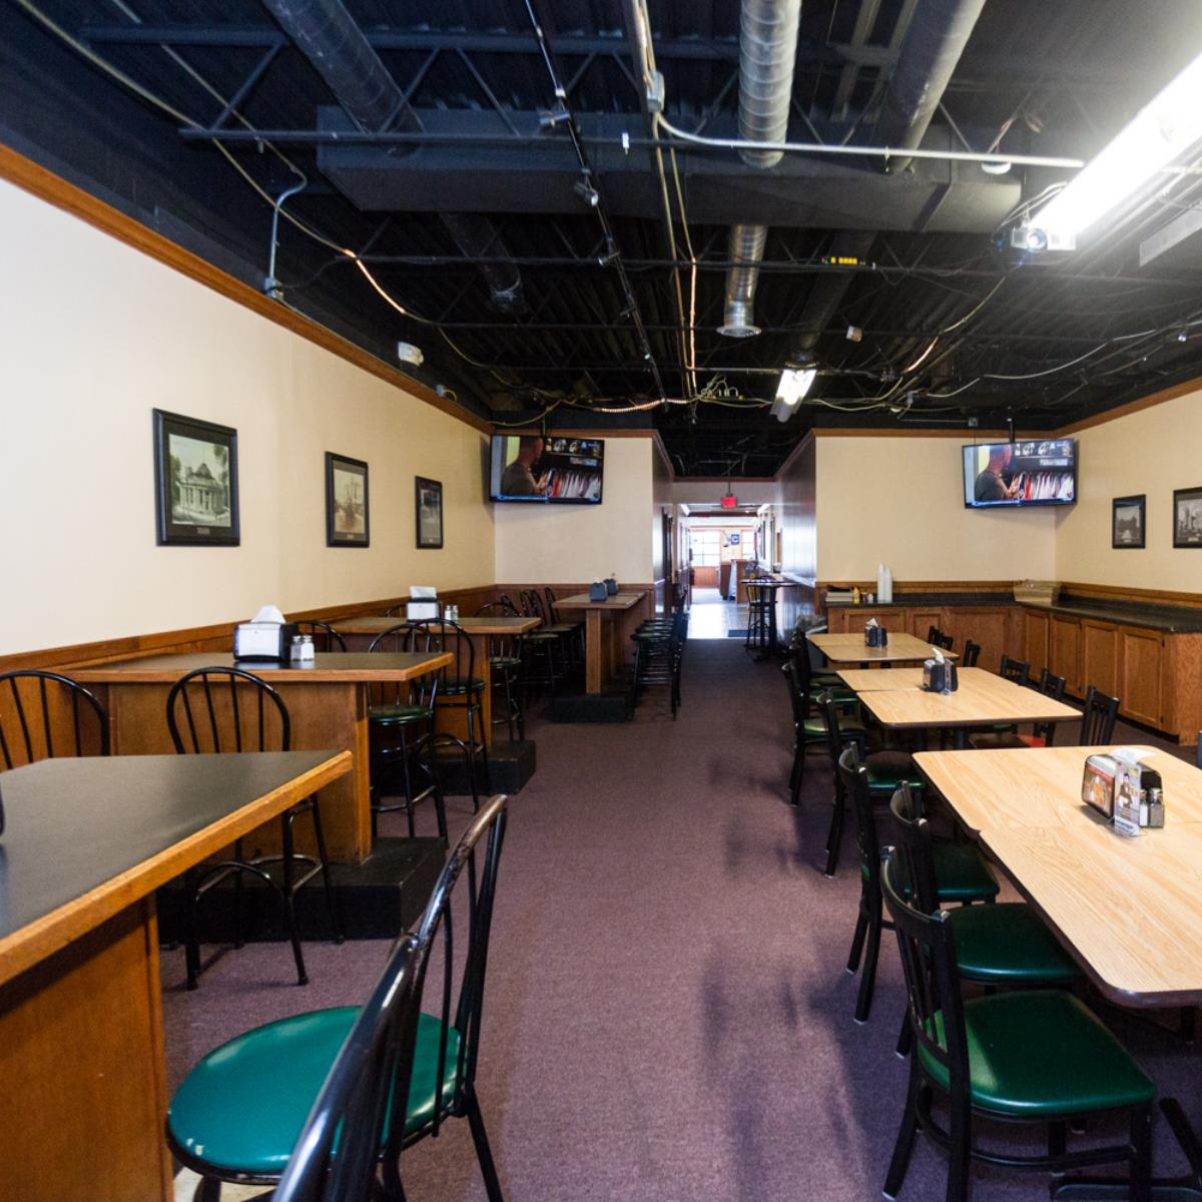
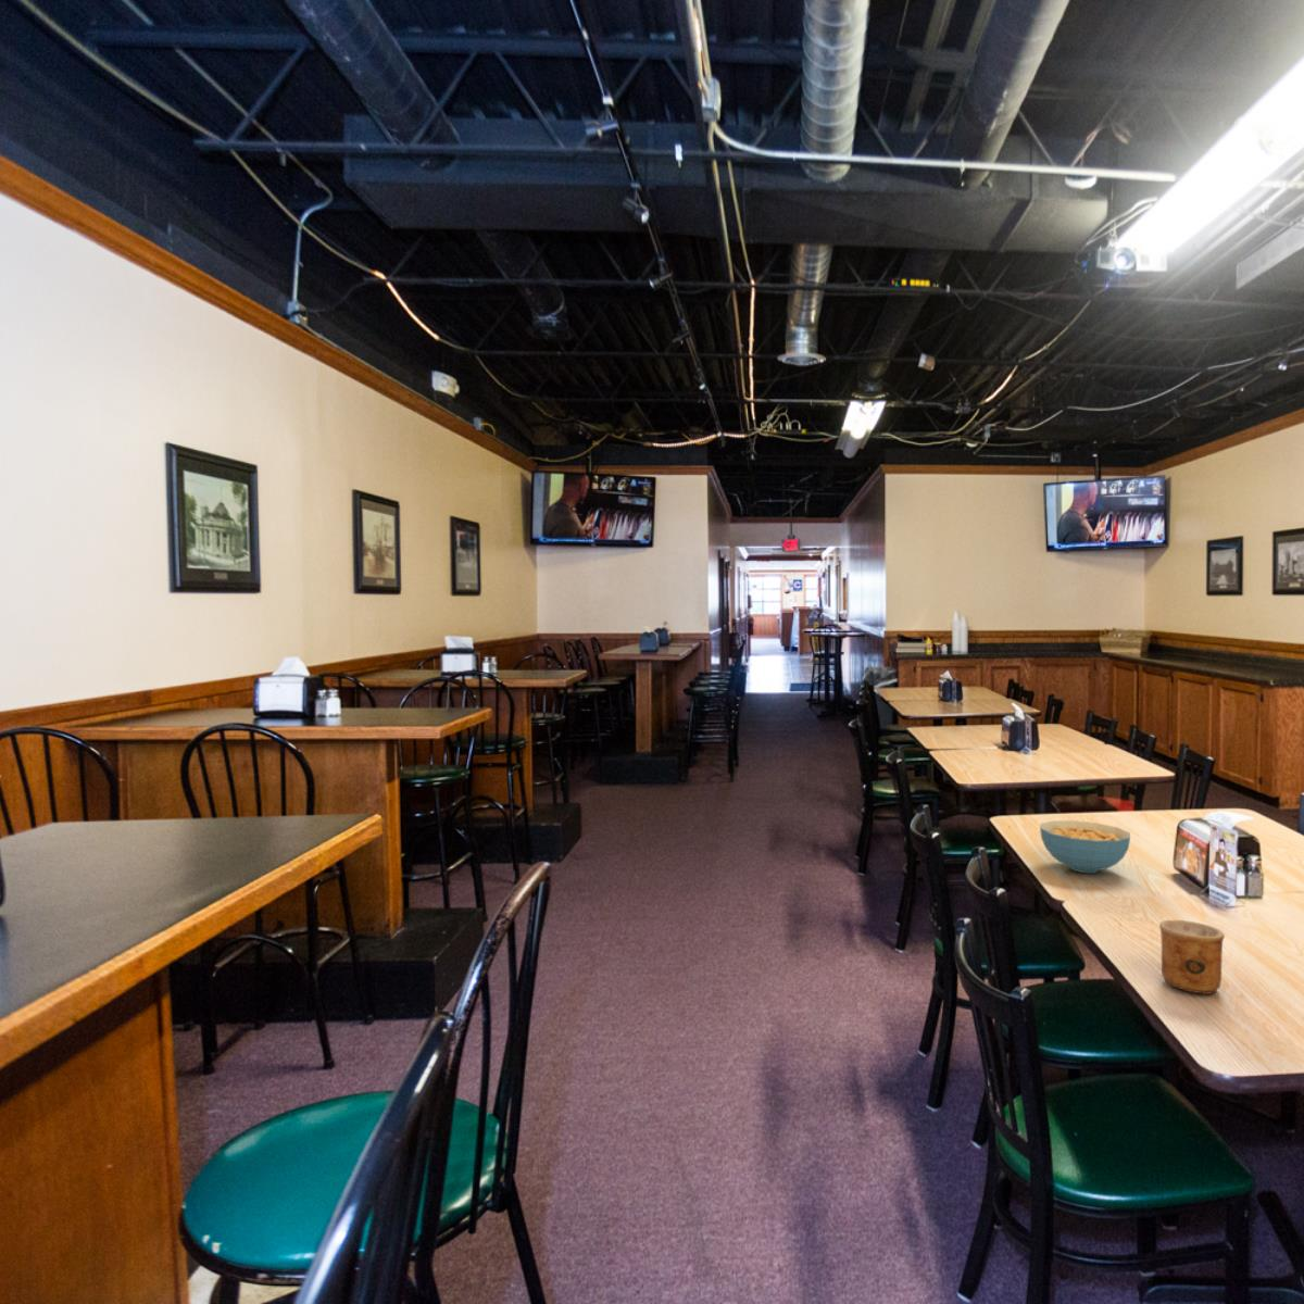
+ cup (1189, 955)
+ cereal bowl (1083, 850)
